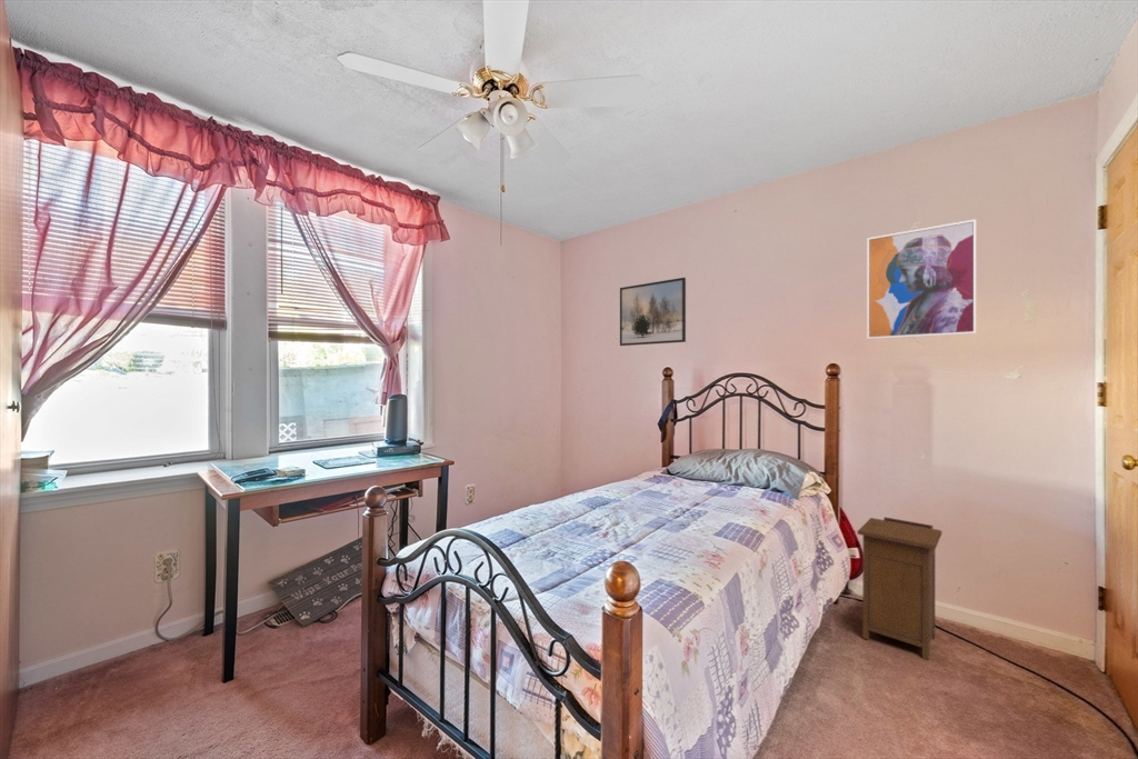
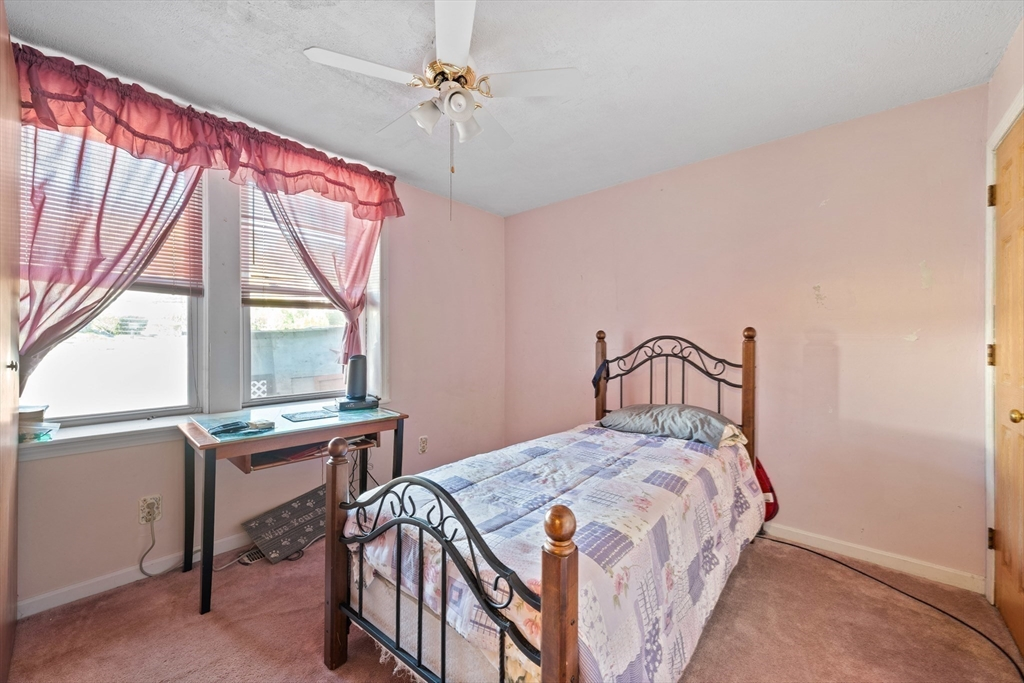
- nightstand (901, 579)
- wall art (918, 282)
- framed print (650, 313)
